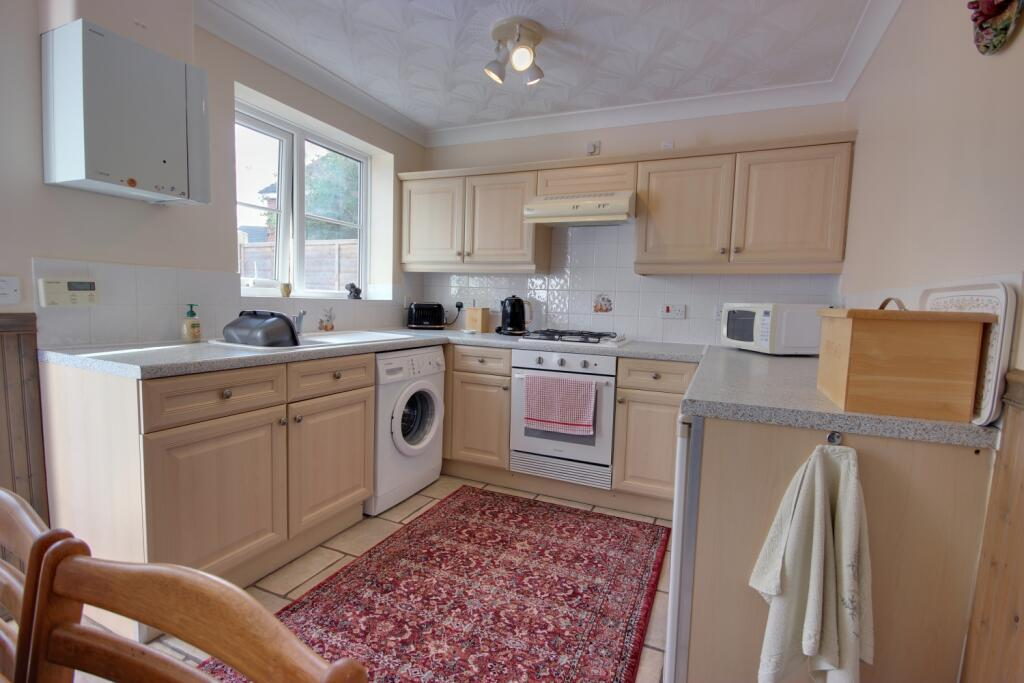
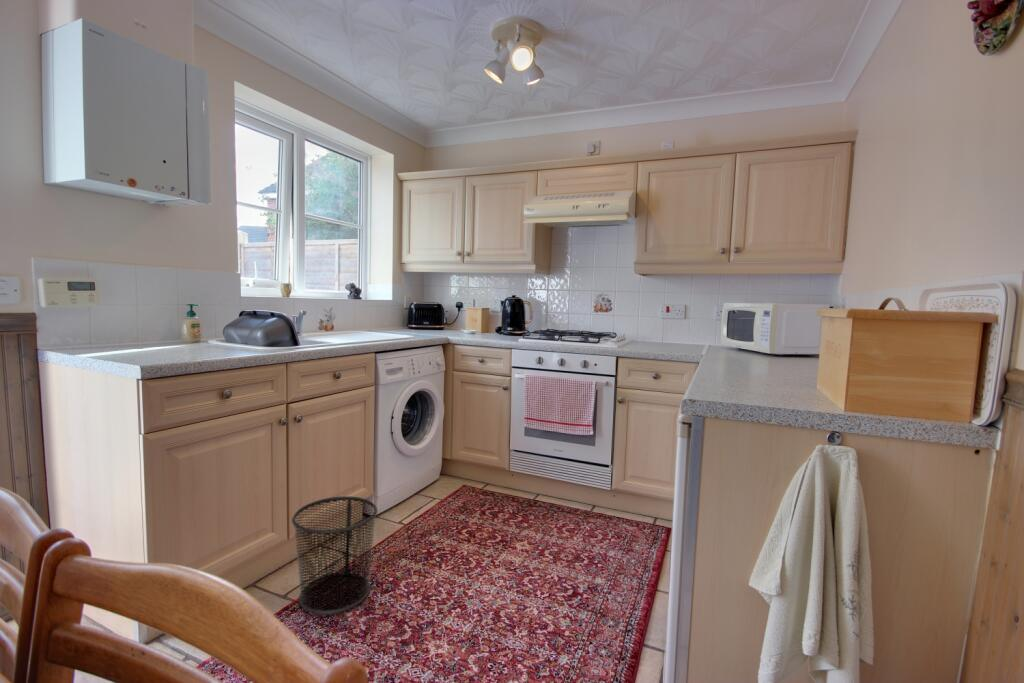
+ waste bin (335, 552)
